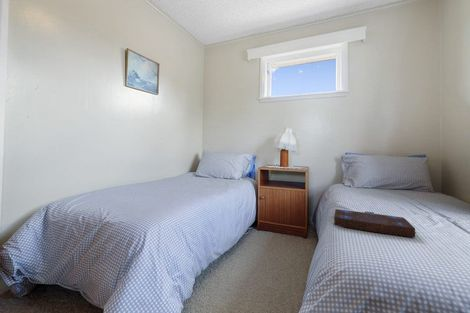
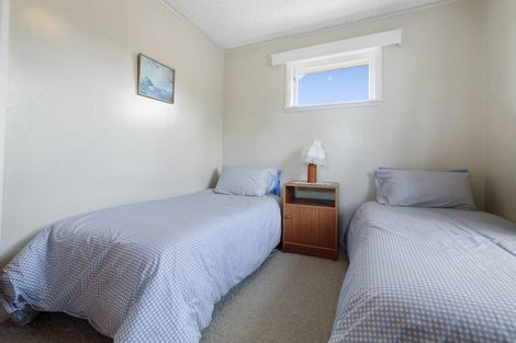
- book (368, 220)
